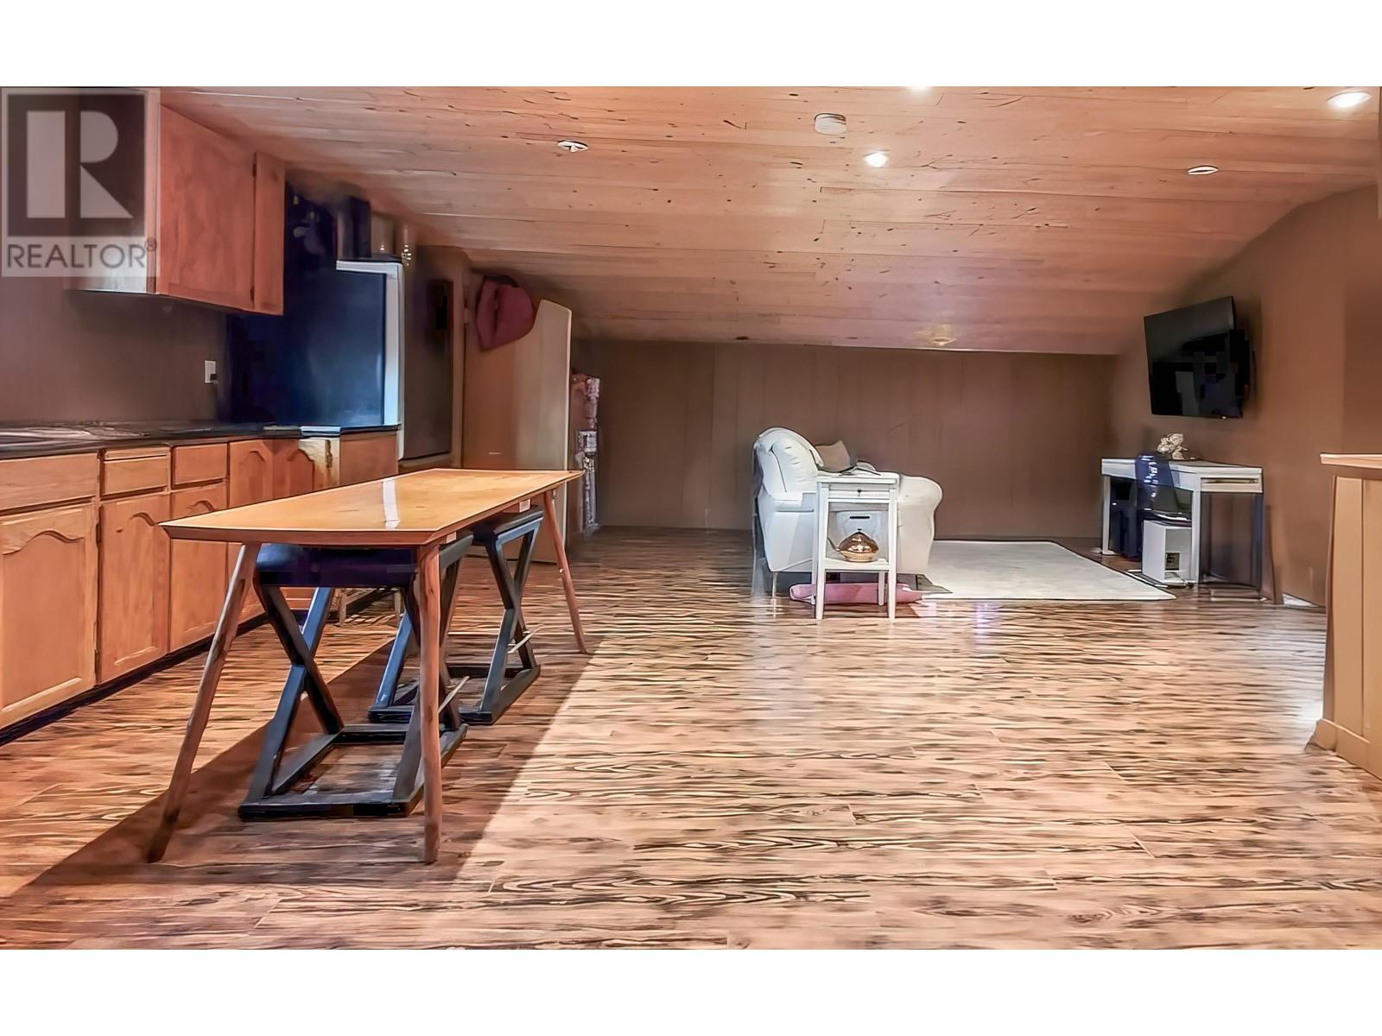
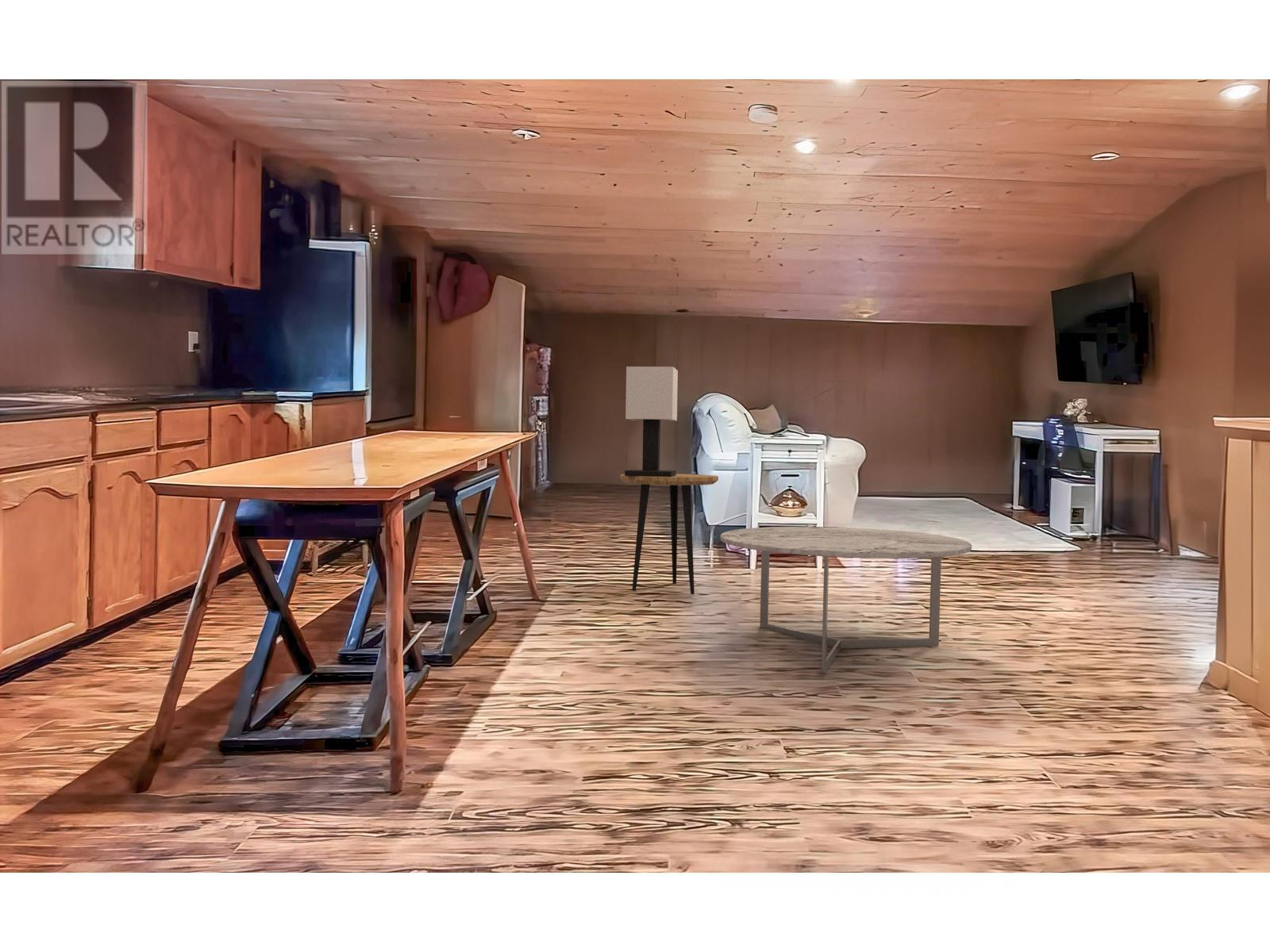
+ table lamp (652, 421)
+ side table (672, 532)
+ coffee table (827, 593)
